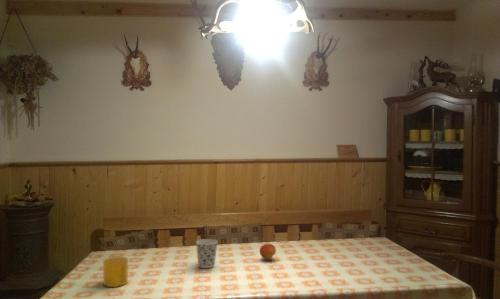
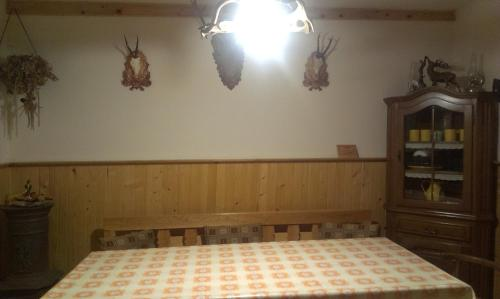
- fruit (267, 251)
- cup (206, 253)
- cup (115, 271)
